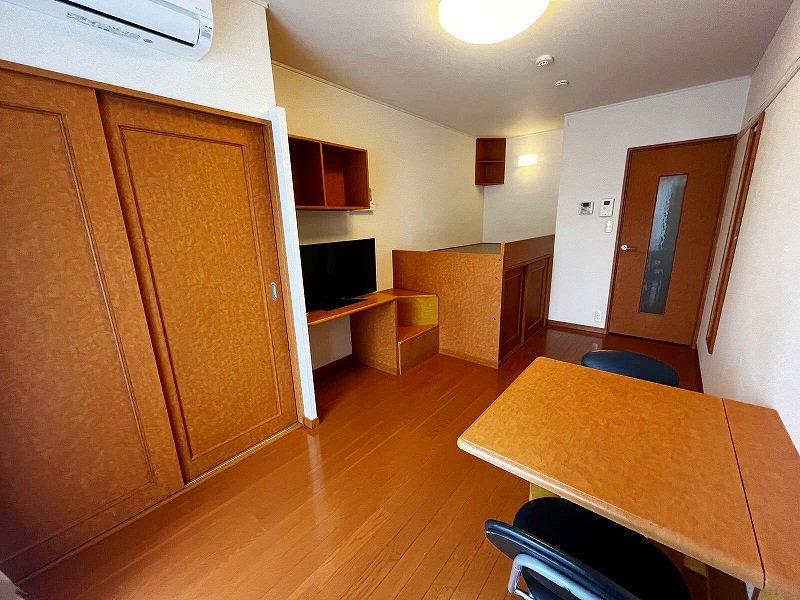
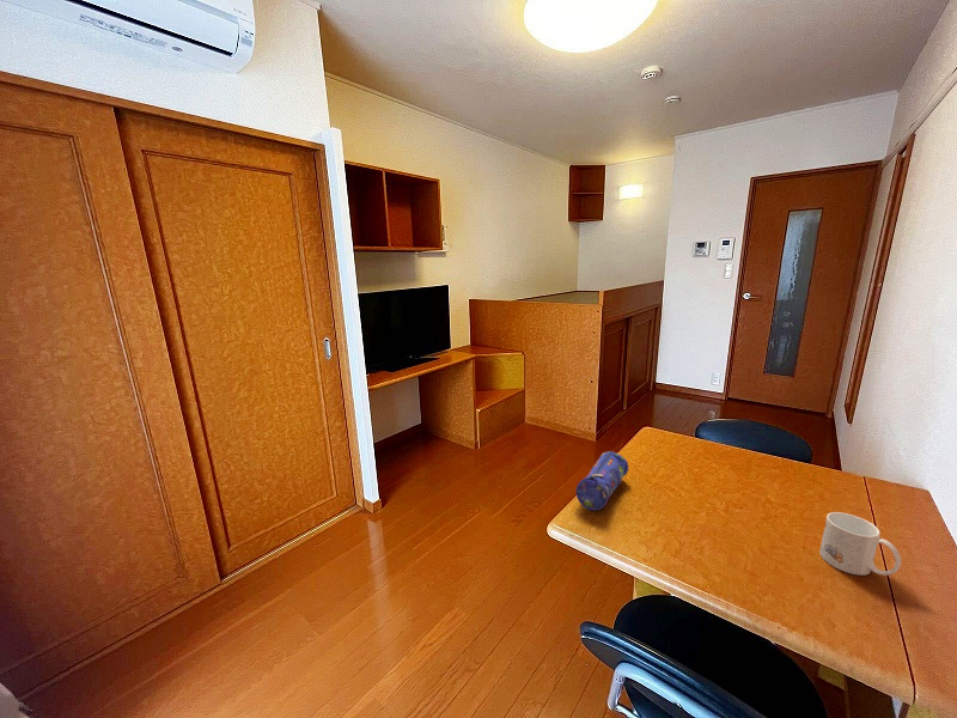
+ mug (860, 548)
+ pencil case (603, 477)
